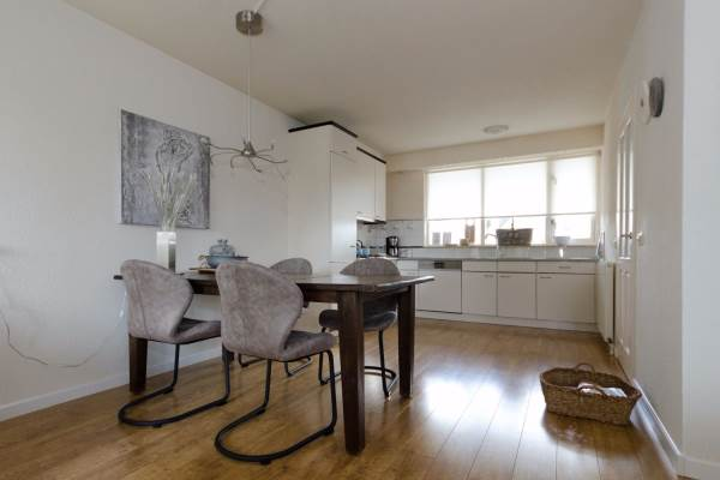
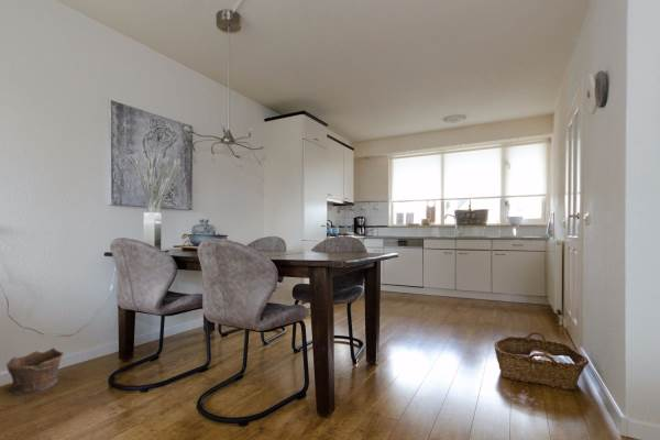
+ clay pot (35, 364)
